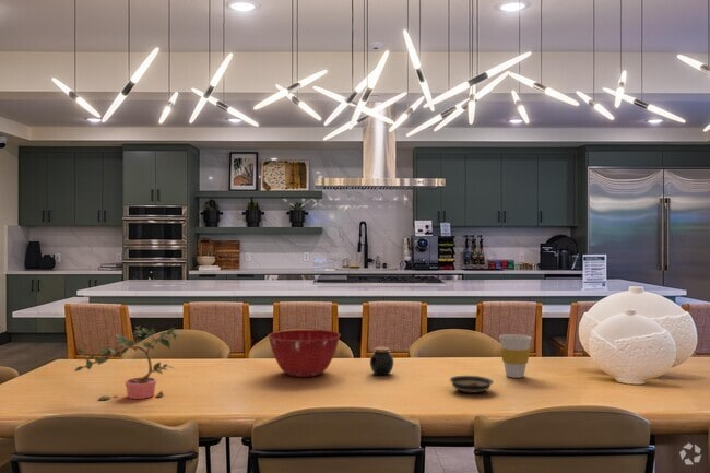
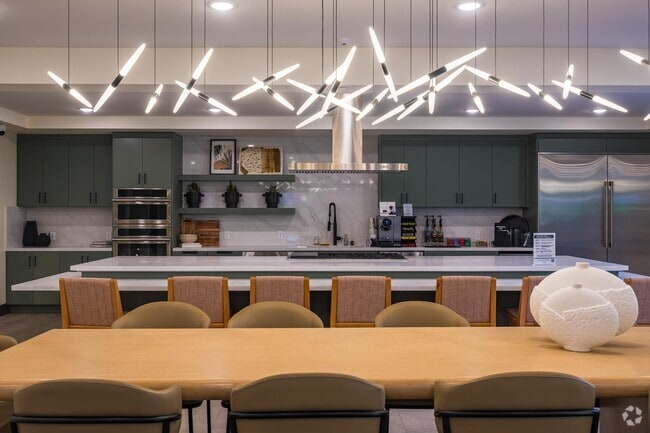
- potted plant (125, 352)
- jar (381, 360)
- cup (514, 356)
- mixing bowl (304, 353)
- saucer (471, 385)
